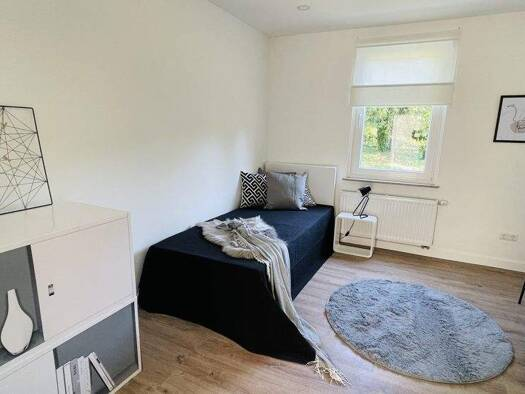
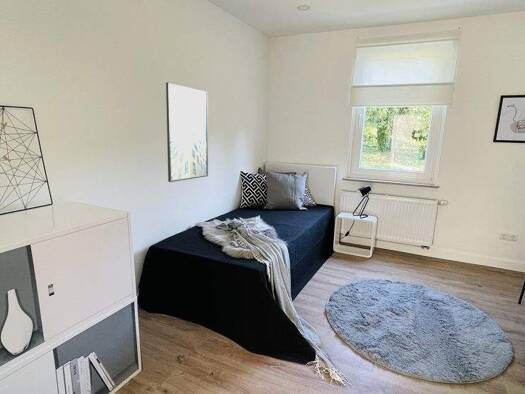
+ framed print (189, 134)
